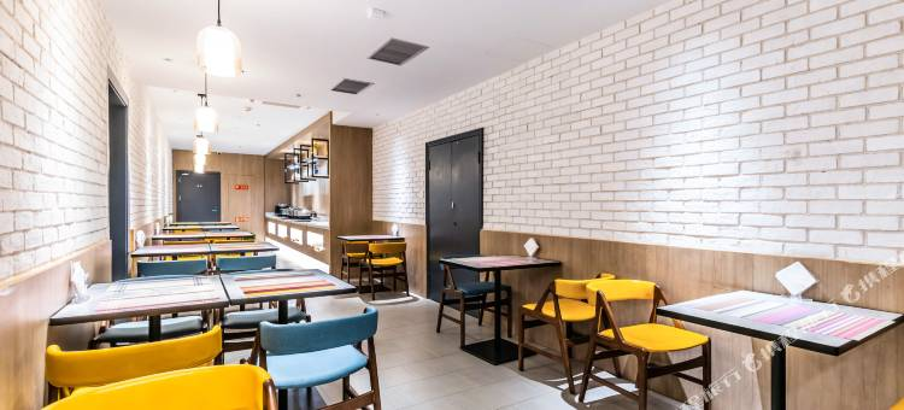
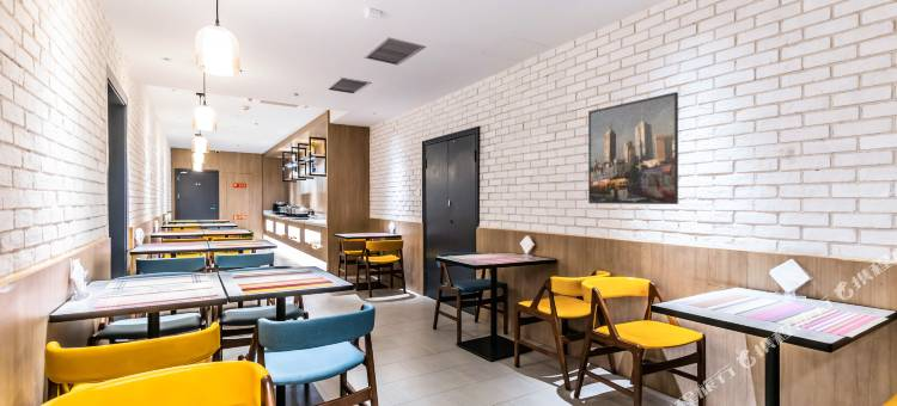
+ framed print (628, 153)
